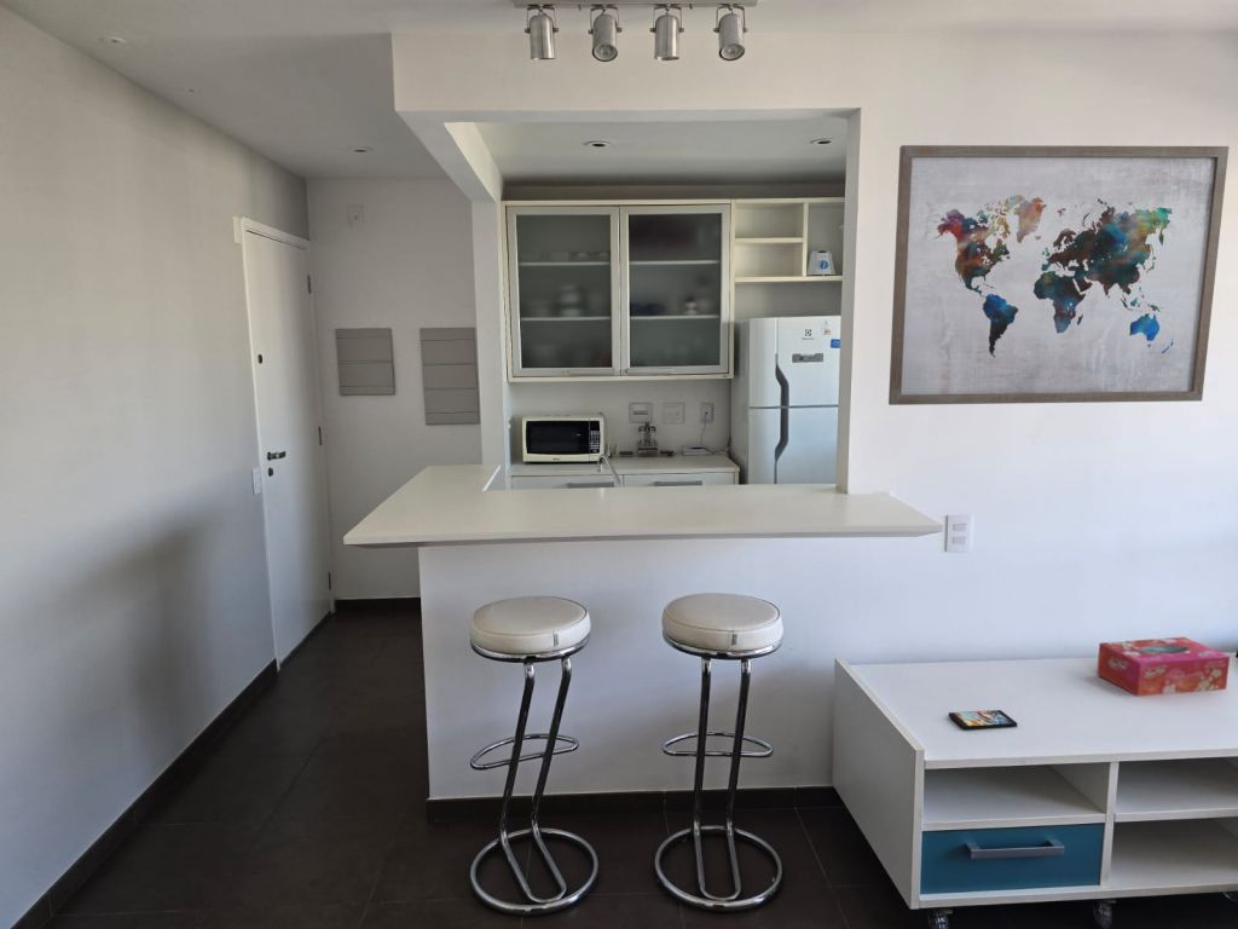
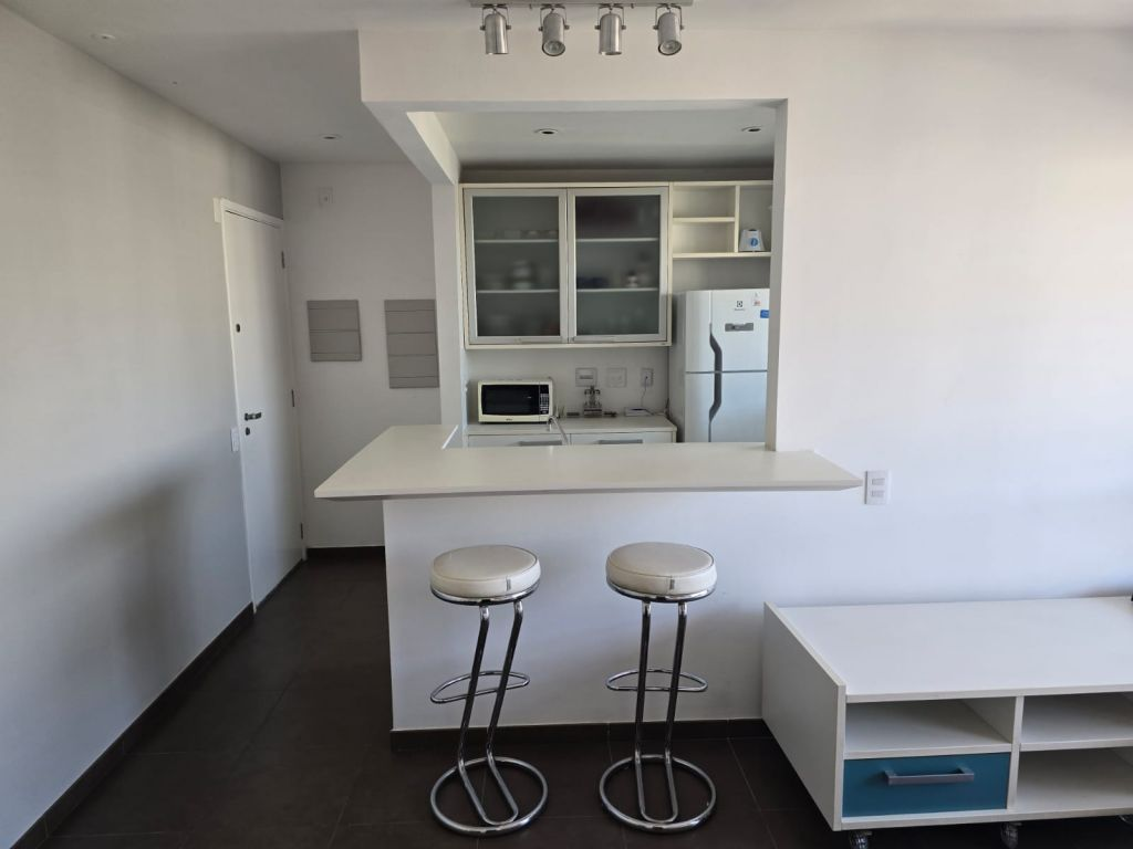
- wall art (1055, 277)
- tissue box (1161, 665)
- smartphone (982, 719)
